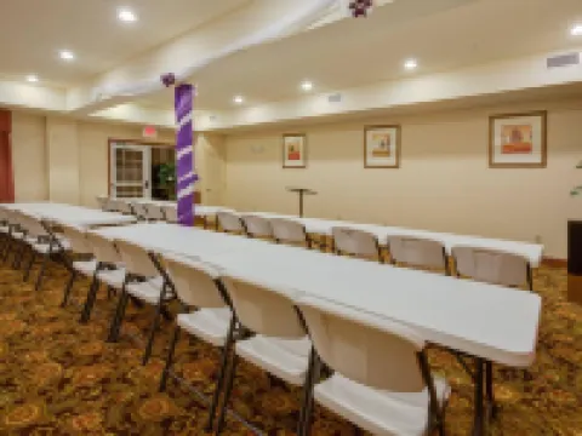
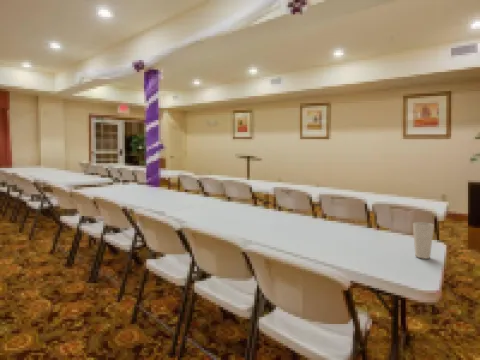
+ cup (422, 240)
